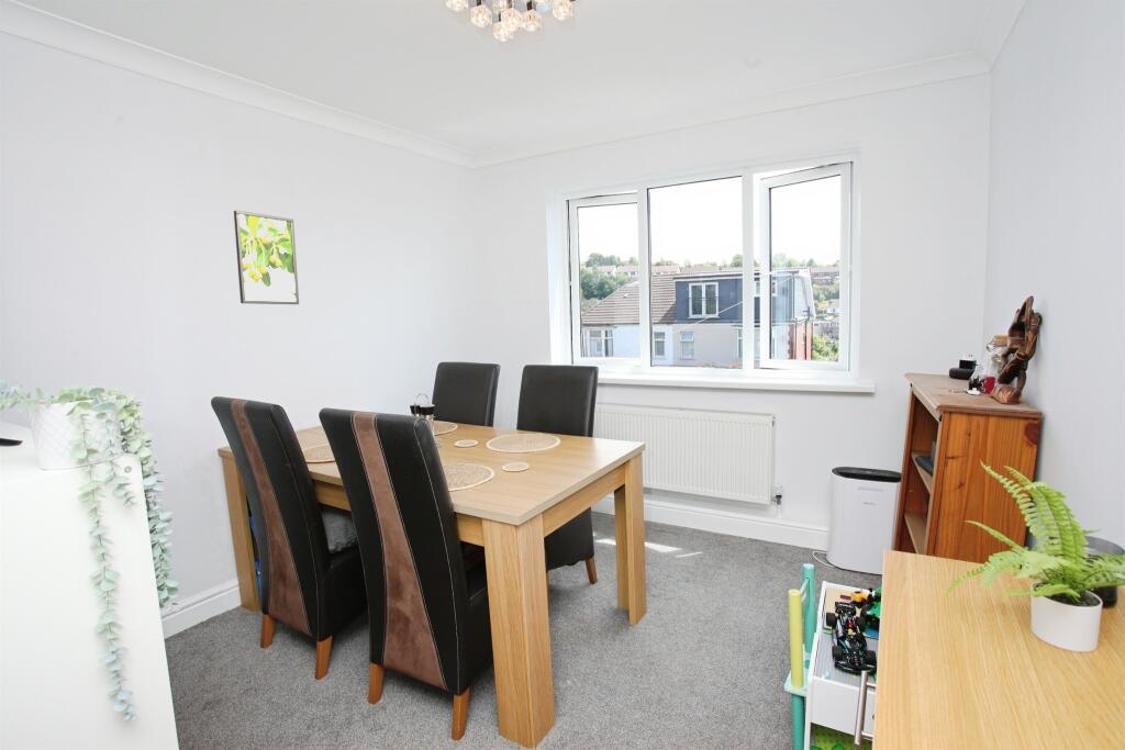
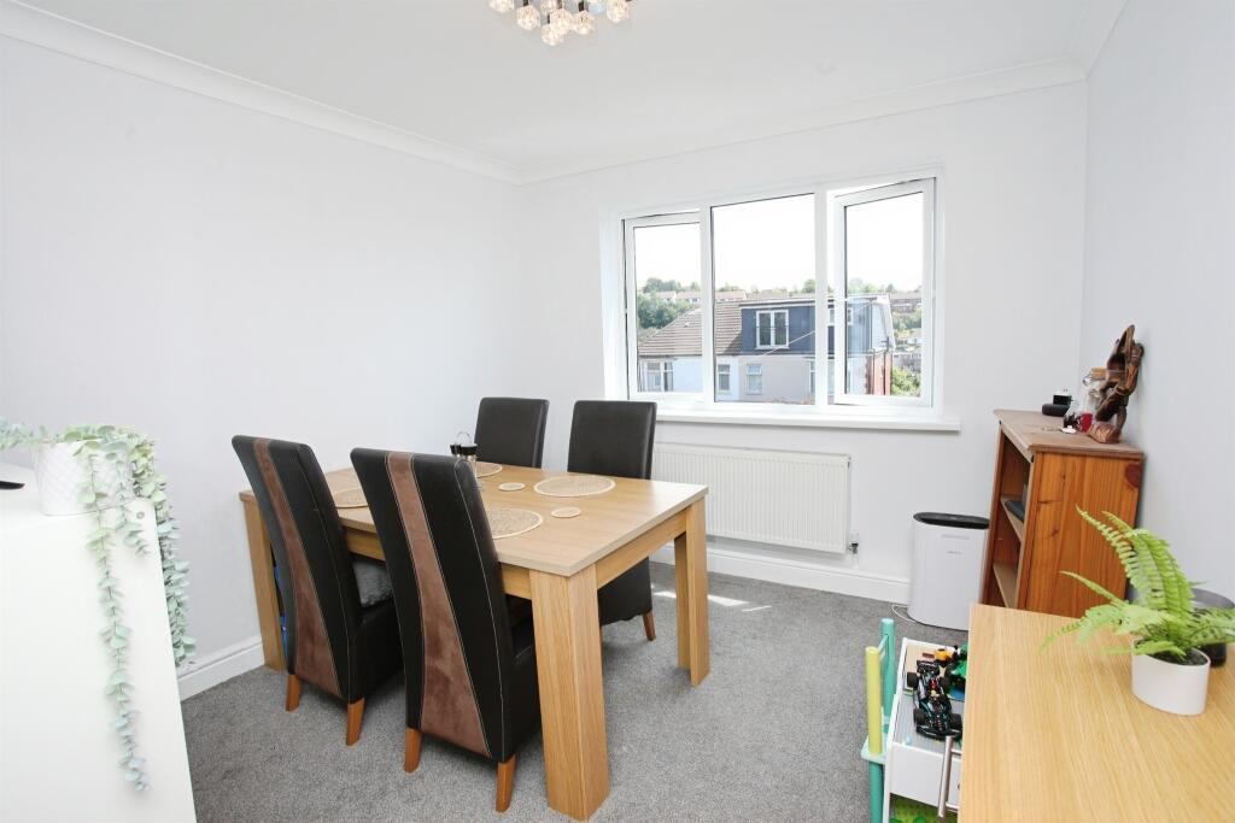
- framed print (267, 259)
